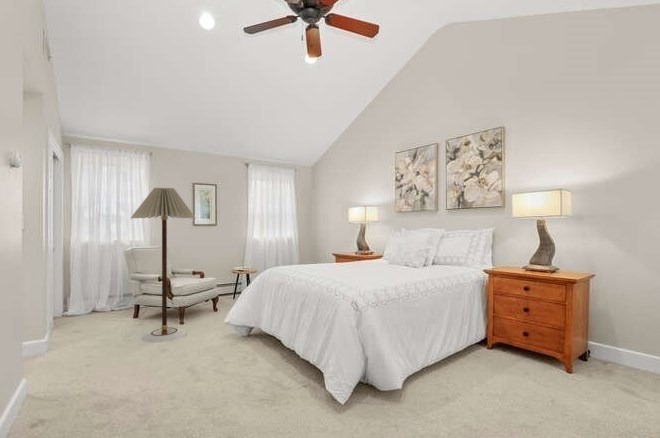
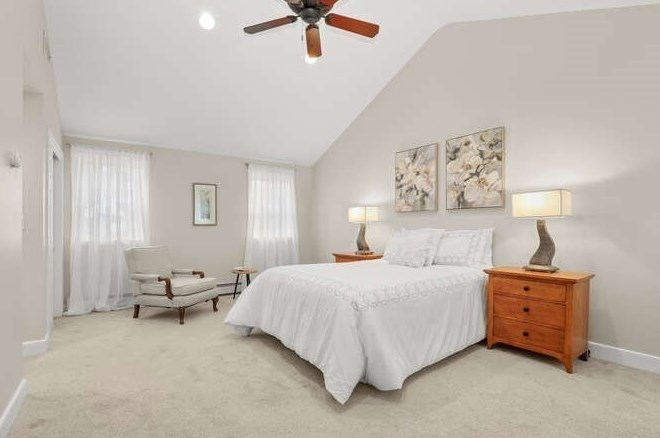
- floor lamp (164, 261)
